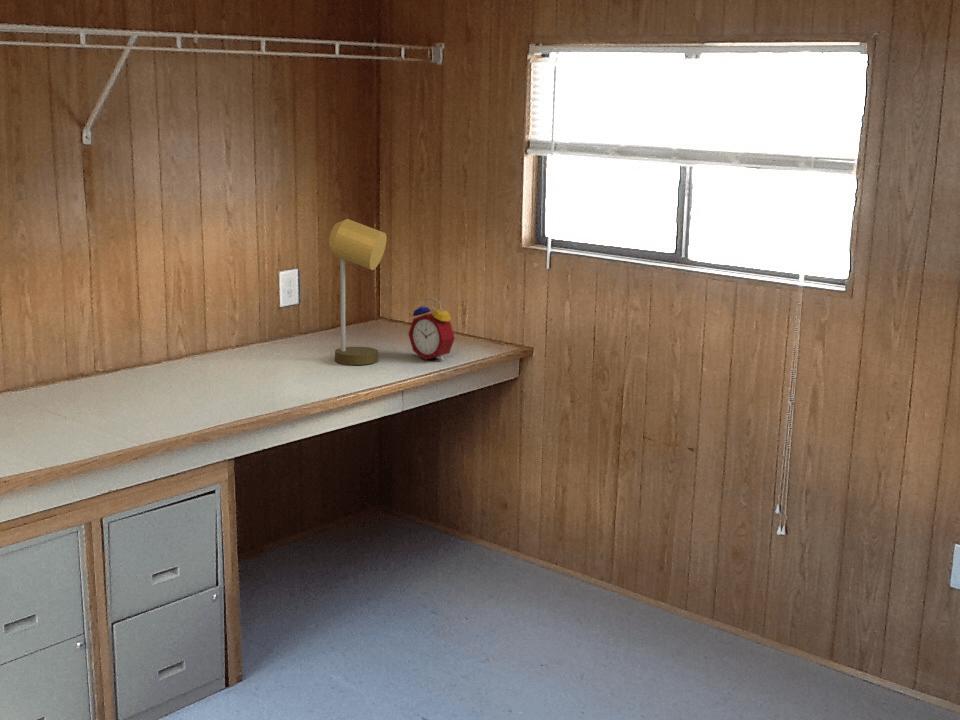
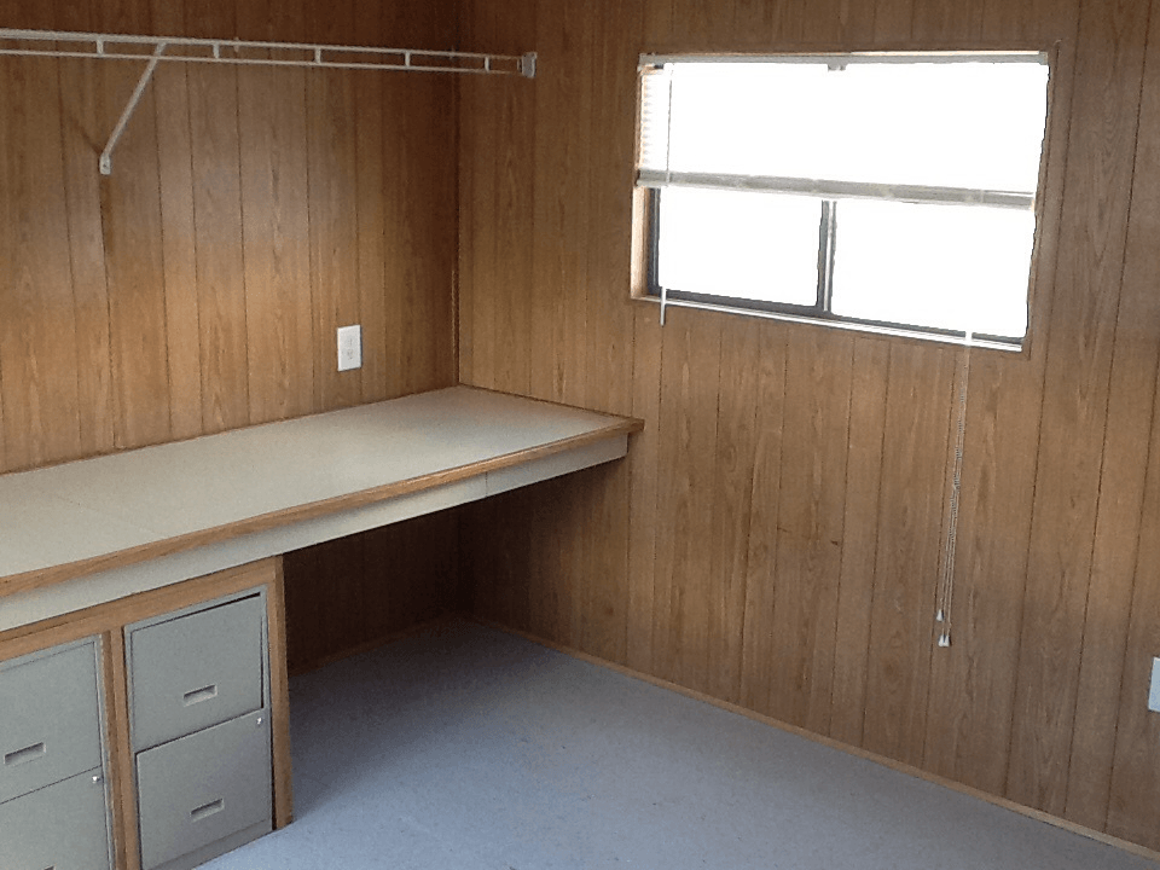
- alarm clock (433, 327)
- desk lamp (344, 291)
